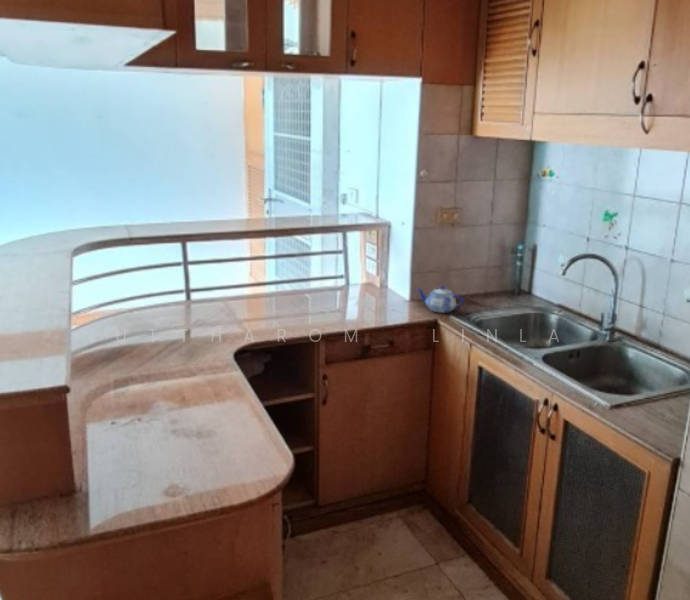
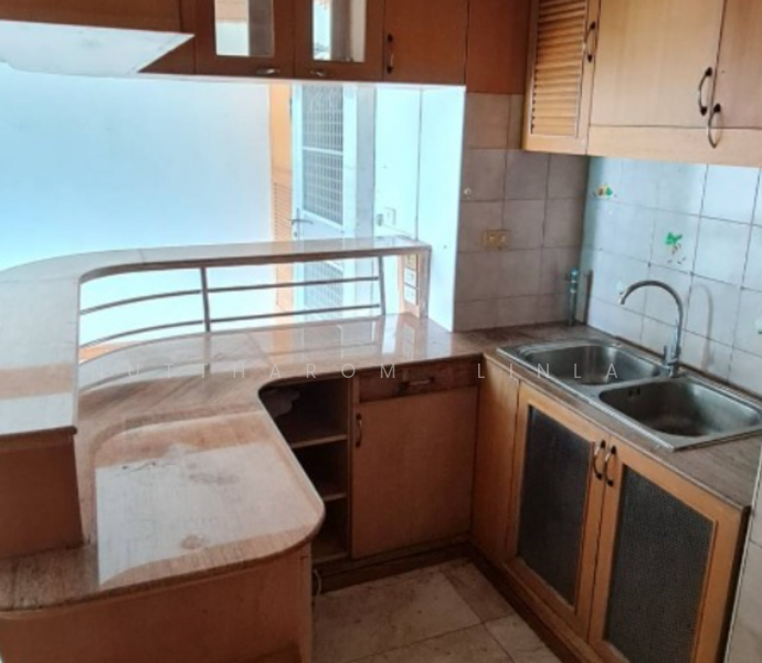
- teapot (439, 297)
